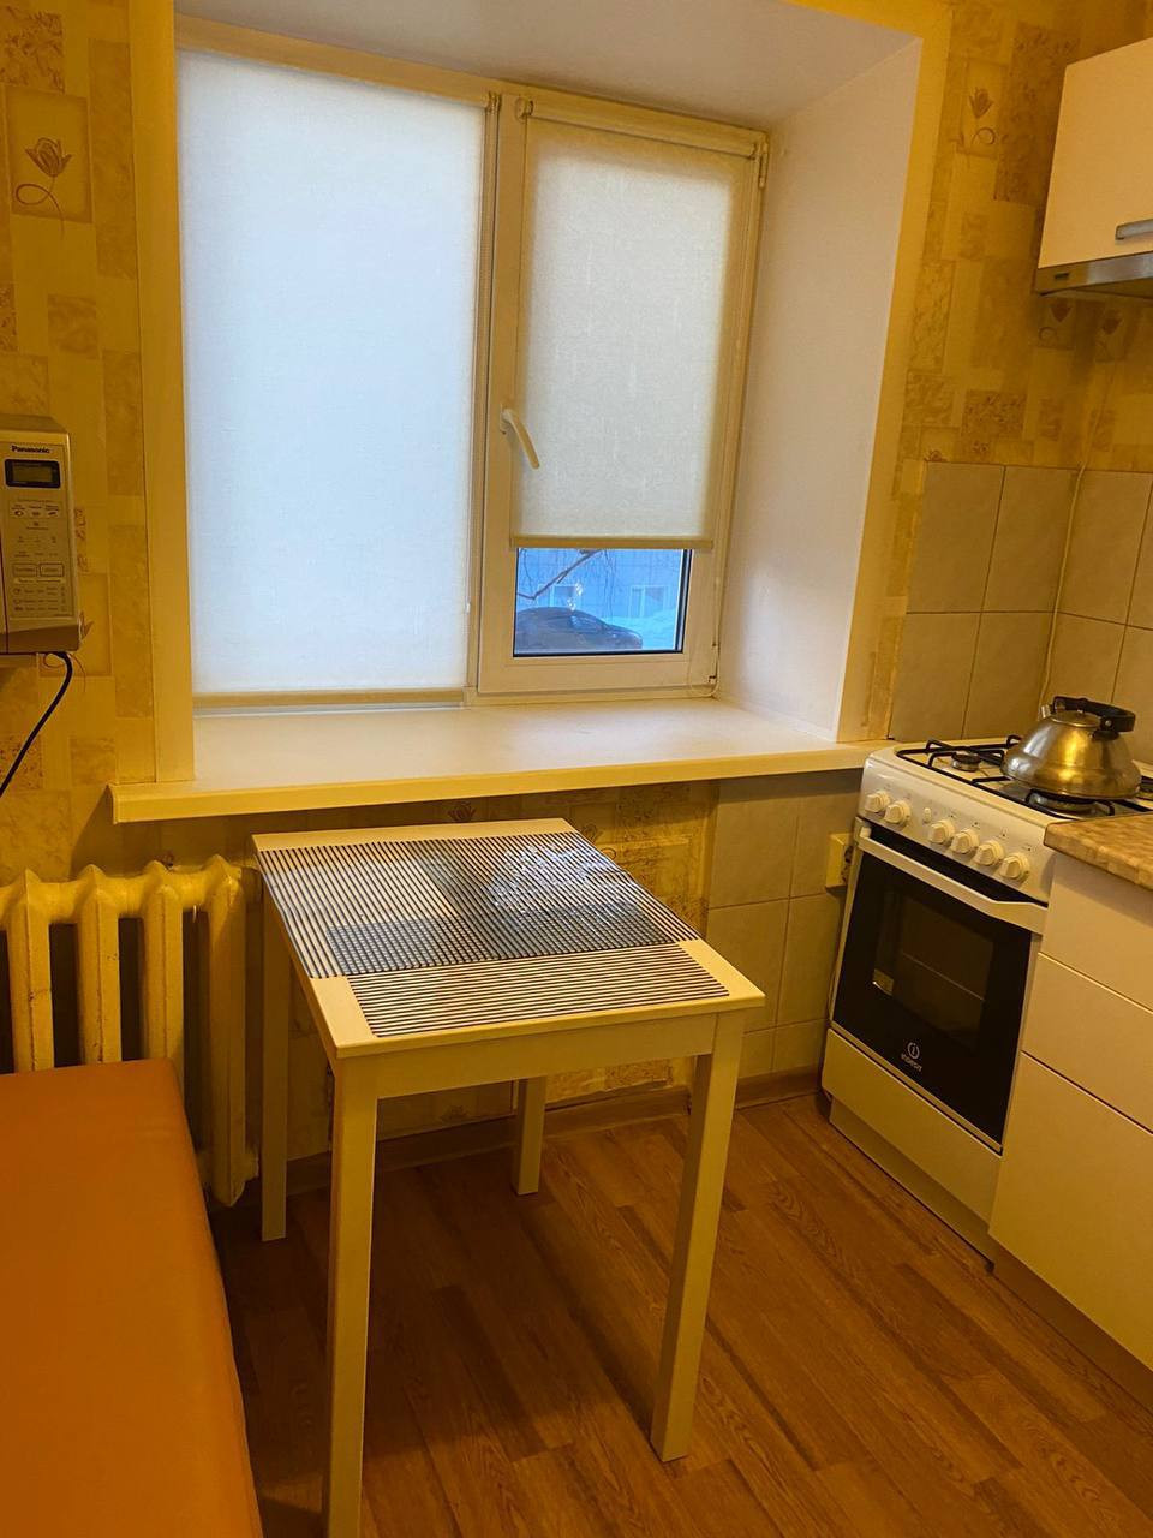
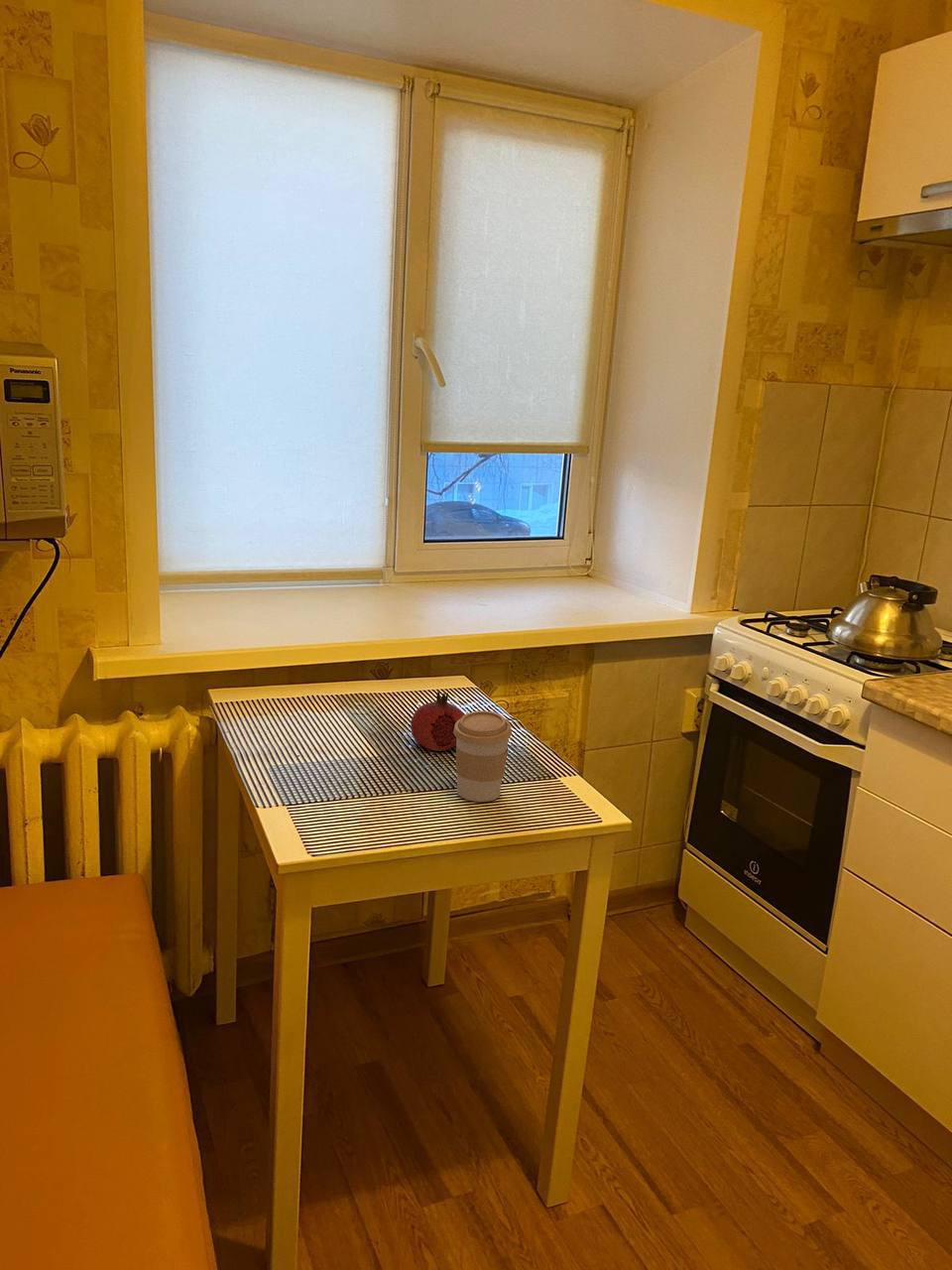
+ fruit (439, 717)
+ coffee cup (481, 755)
